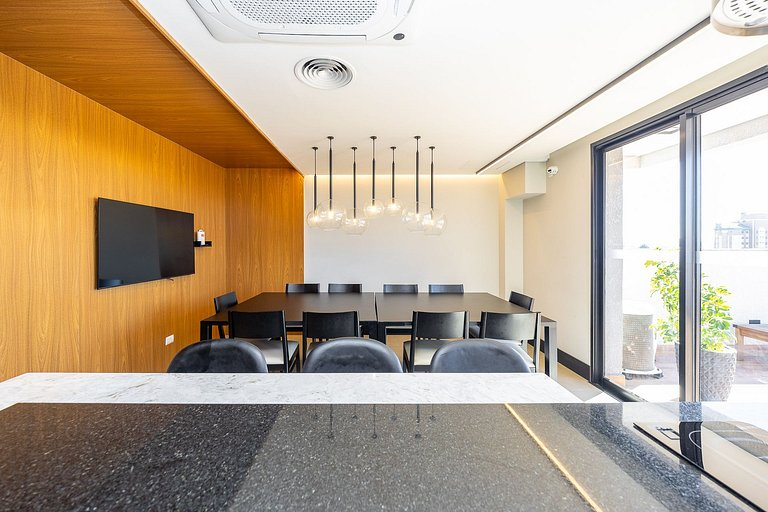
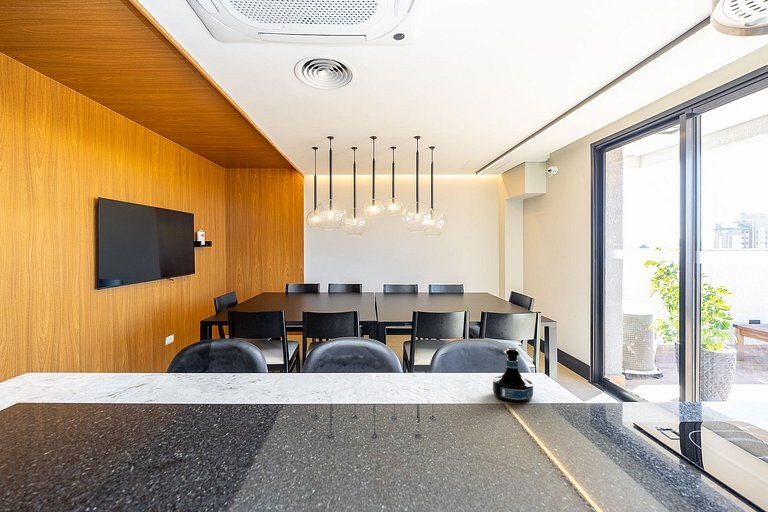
+ tequila bottle (512, 372)
